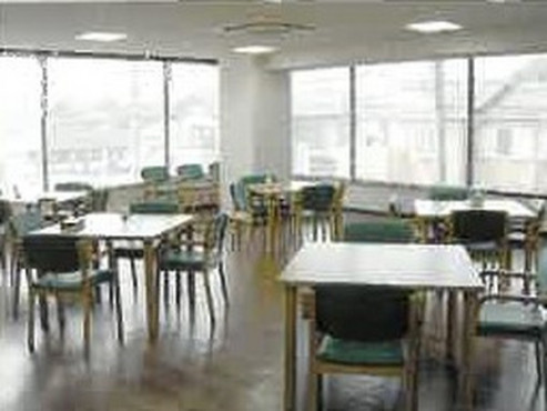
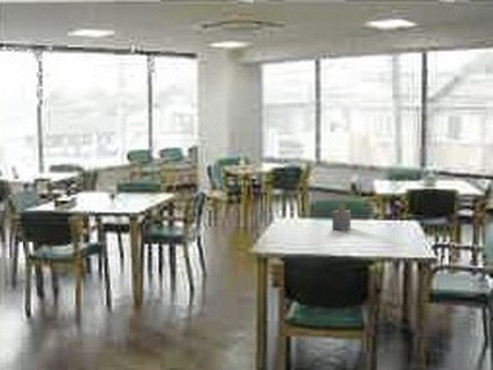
+ napkin holder (341, 216)
